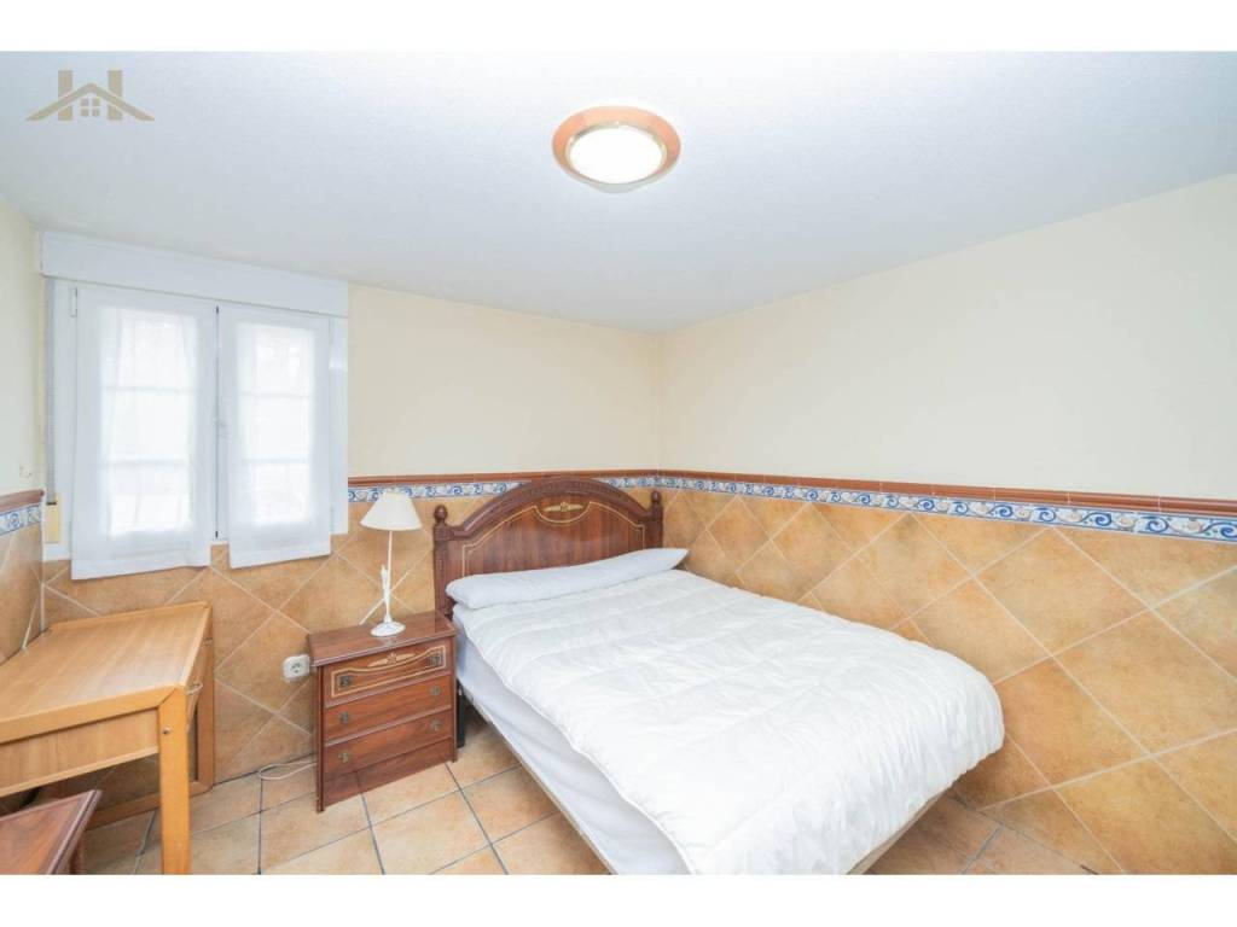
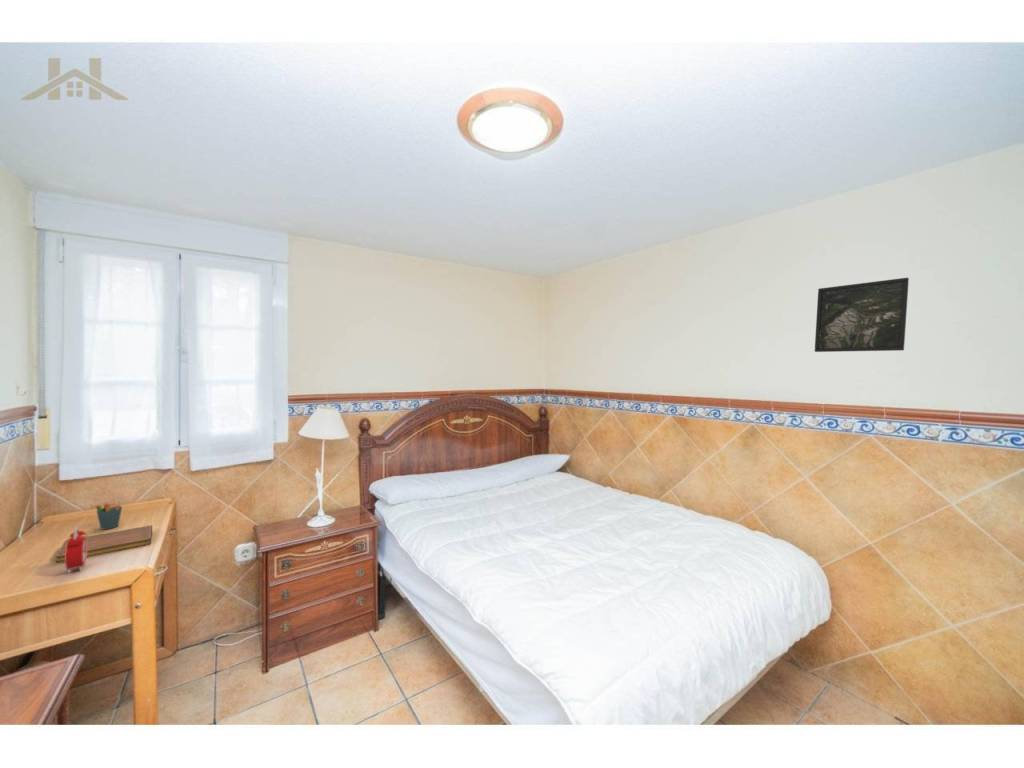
+ notebook (108, 542)
+ alarm clock (76, 547)
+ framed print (858, 317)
+ pen holder (109, 513)
